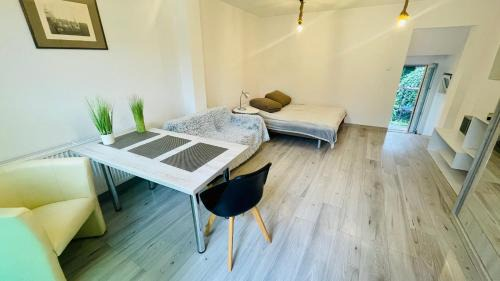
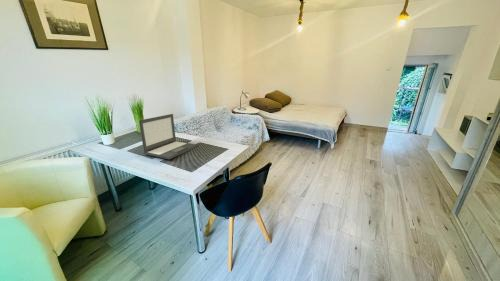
+ laptop (170, 134)
